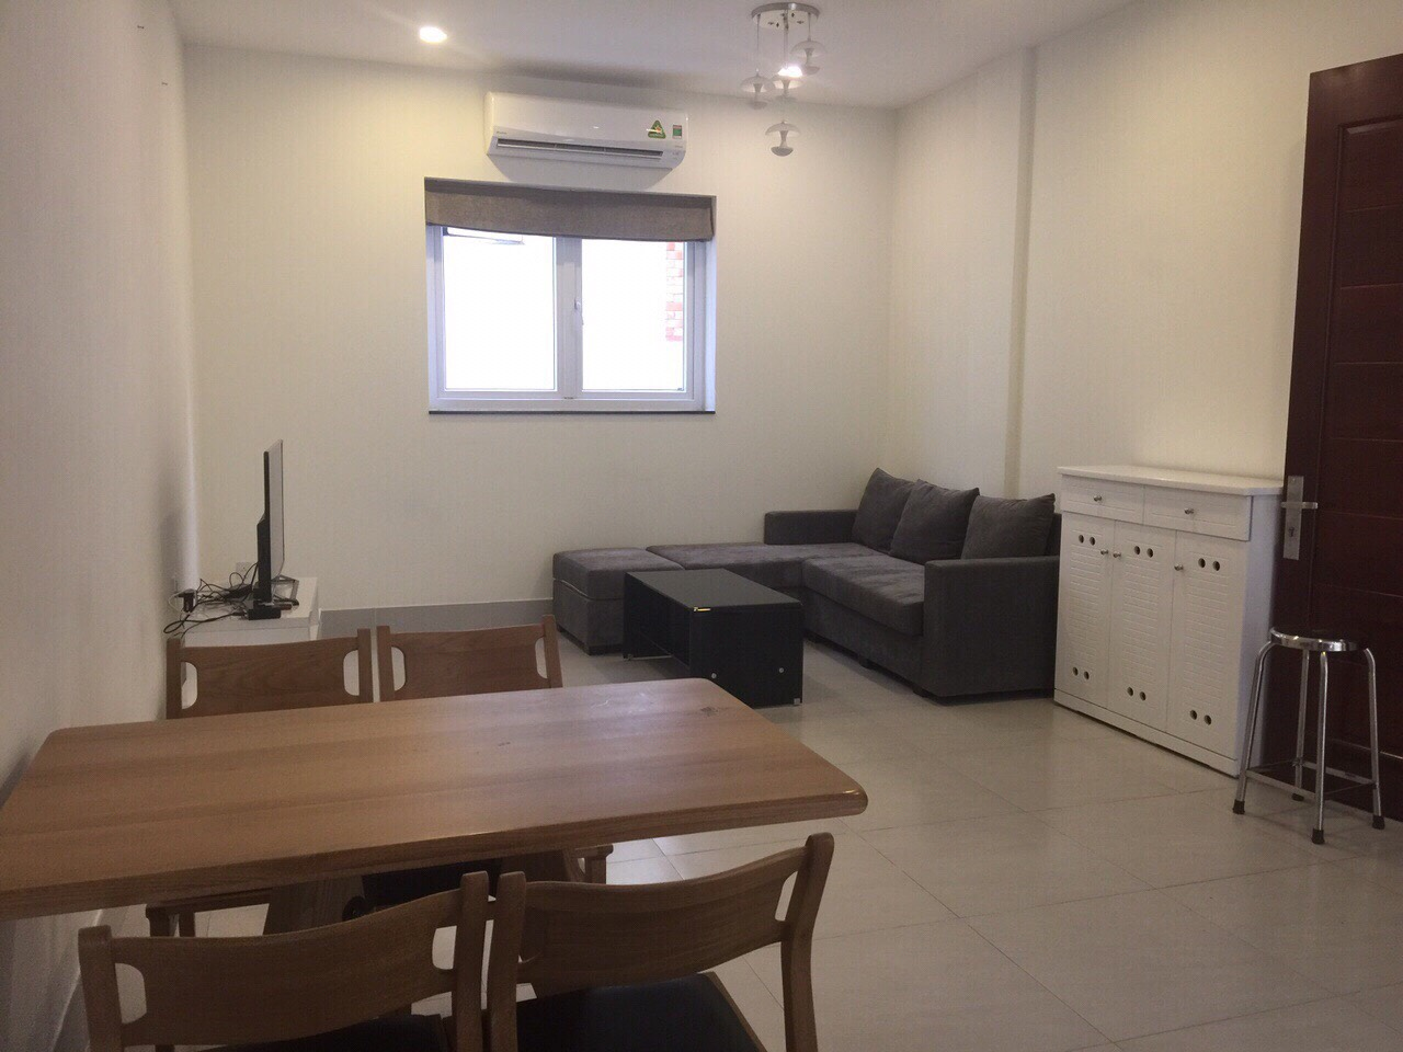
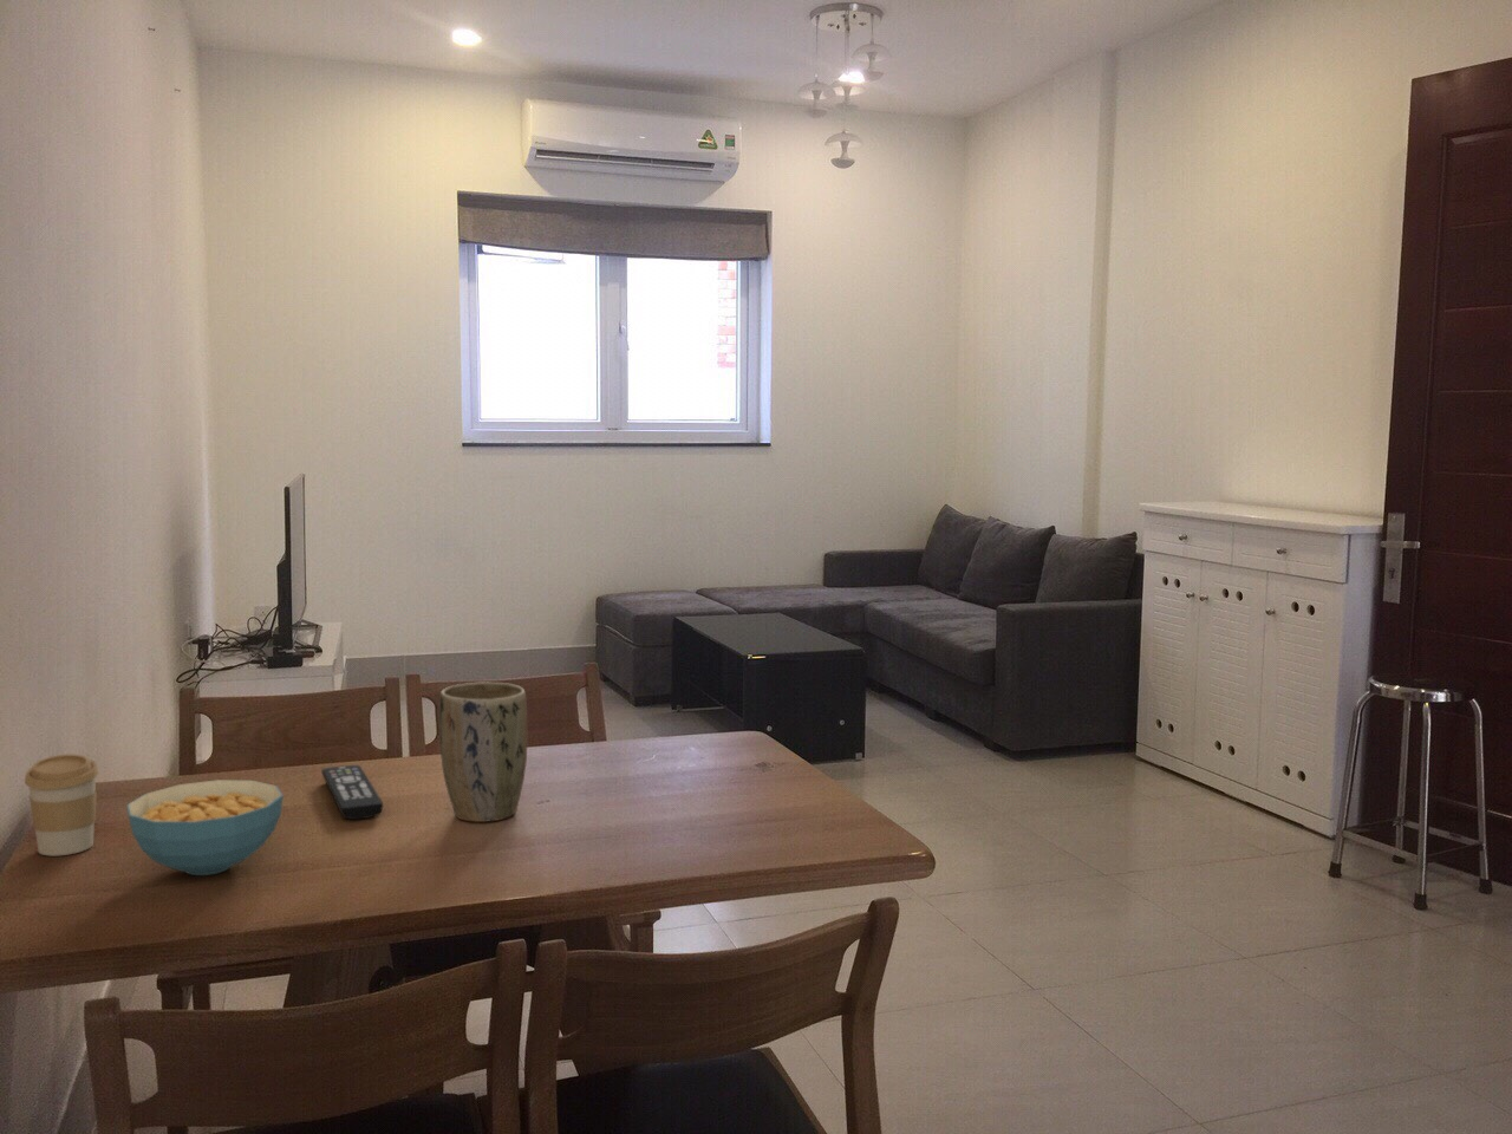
+ plant pot (483, 752)
+ coffee cup (63, 803)
+ cereal bowl (207, 833)
+ remote control (351, 790)
